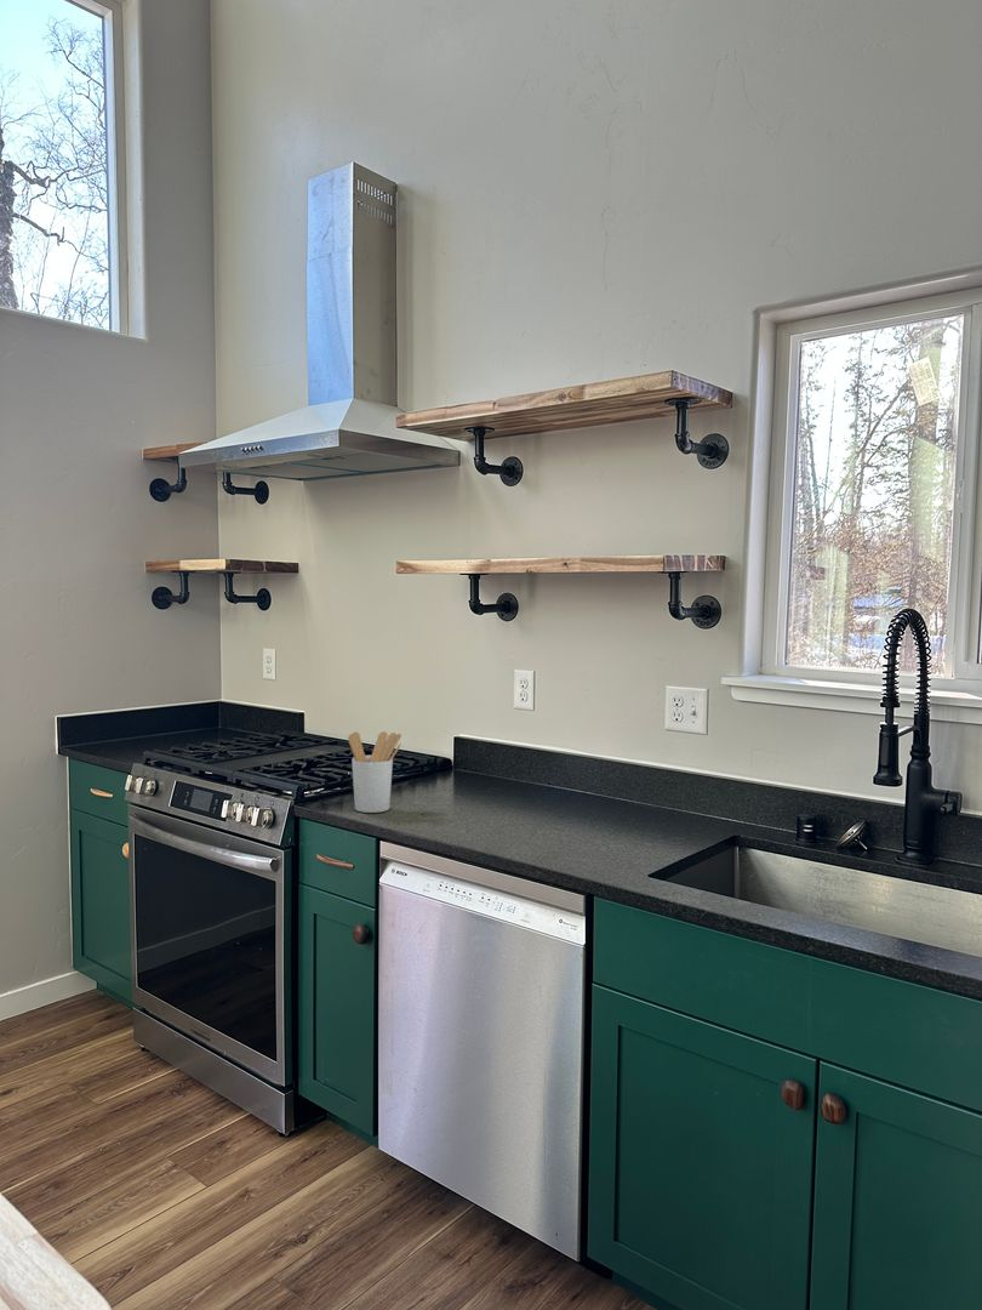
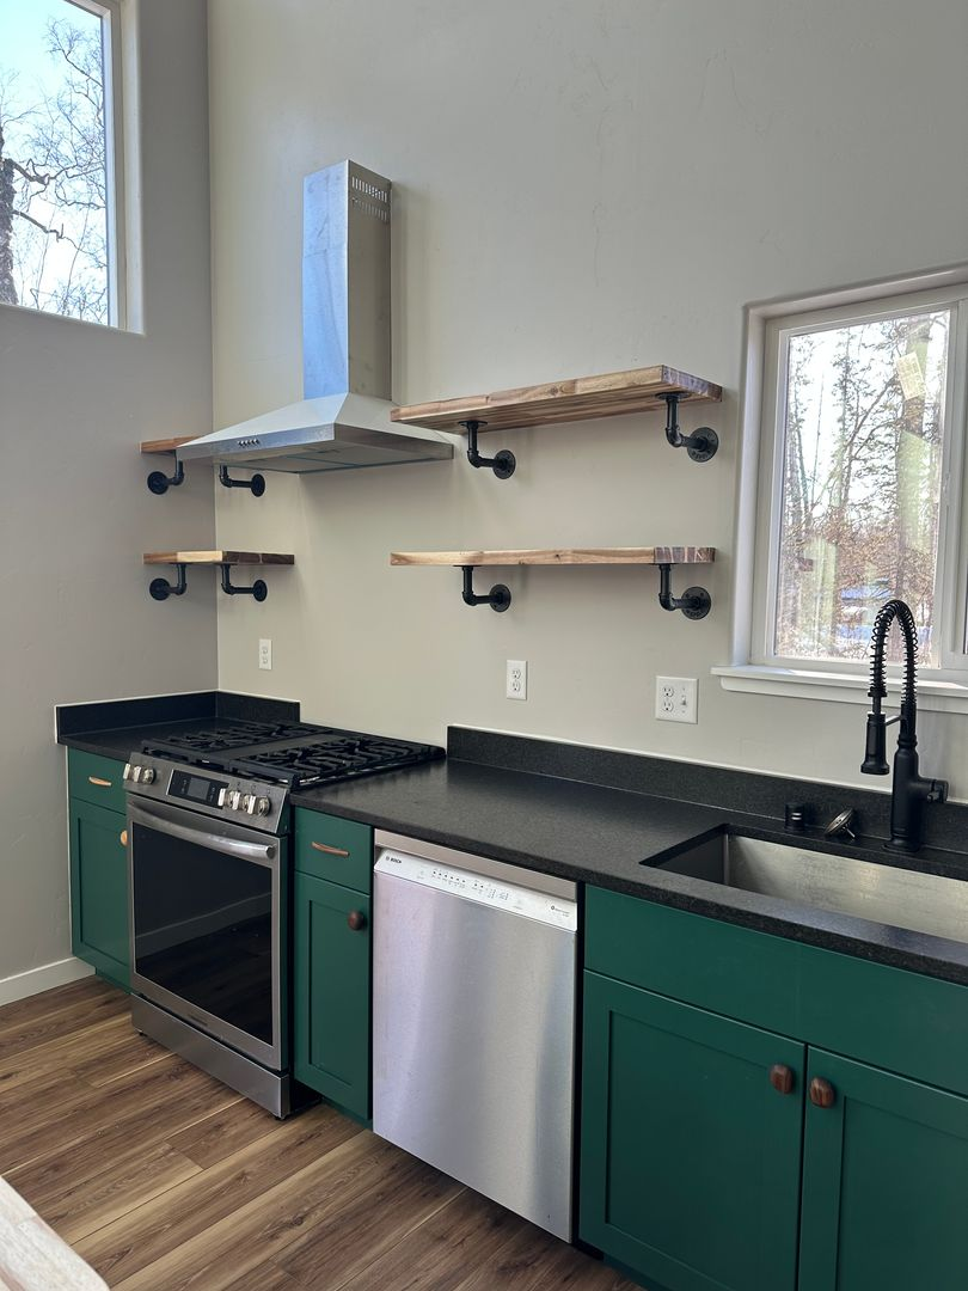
- utensil holder (377, 769)
